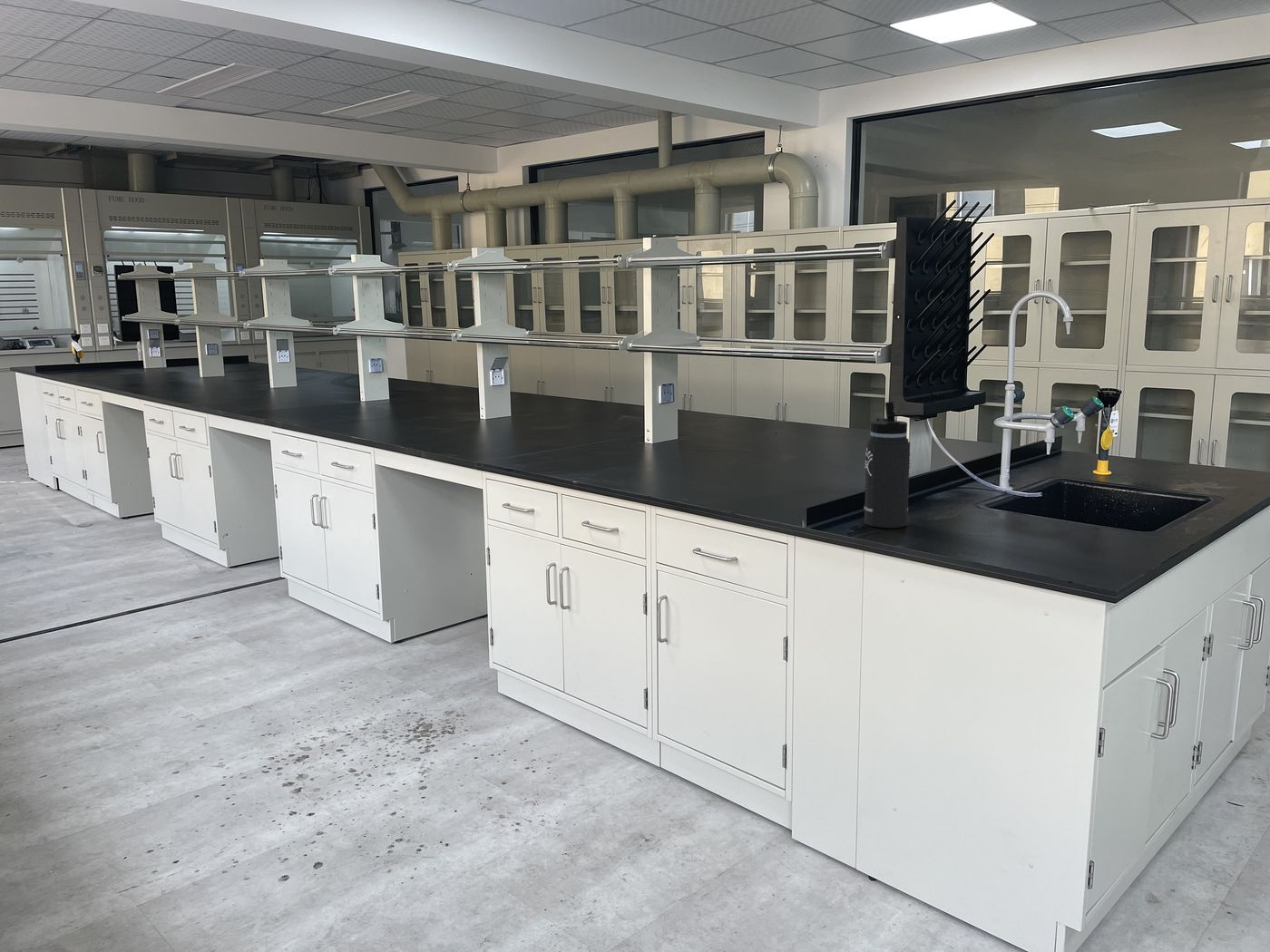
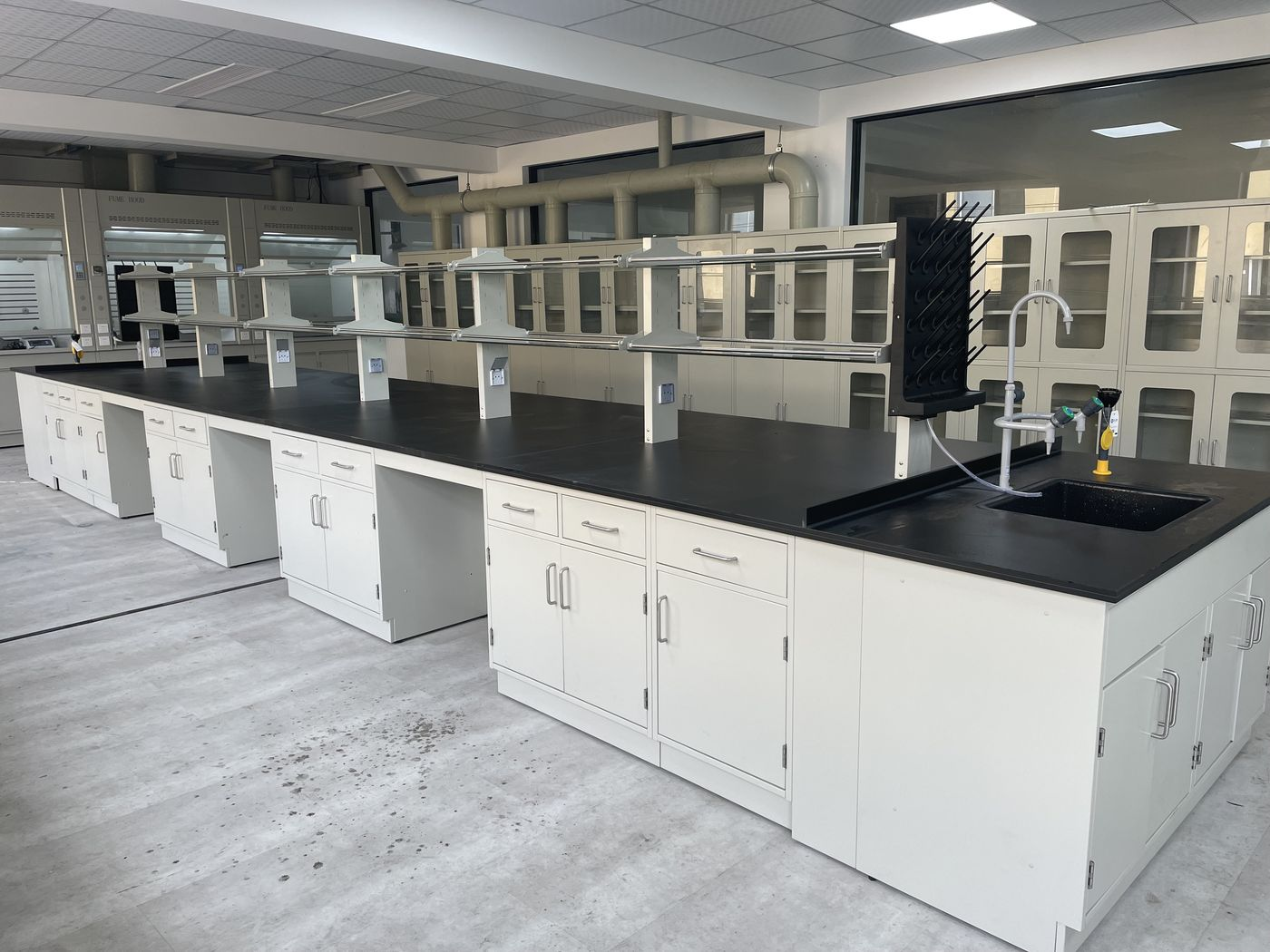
- thermos bottle (885, 462)
